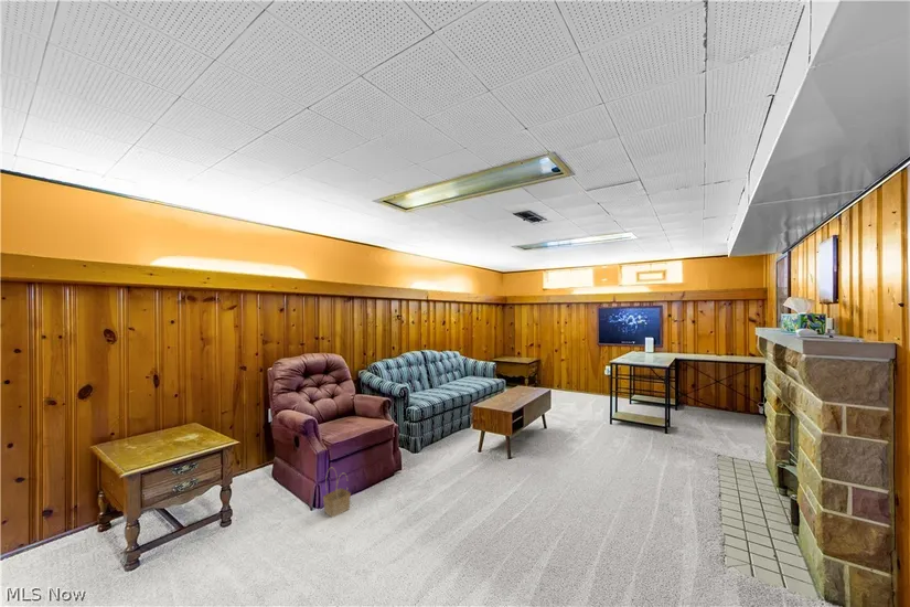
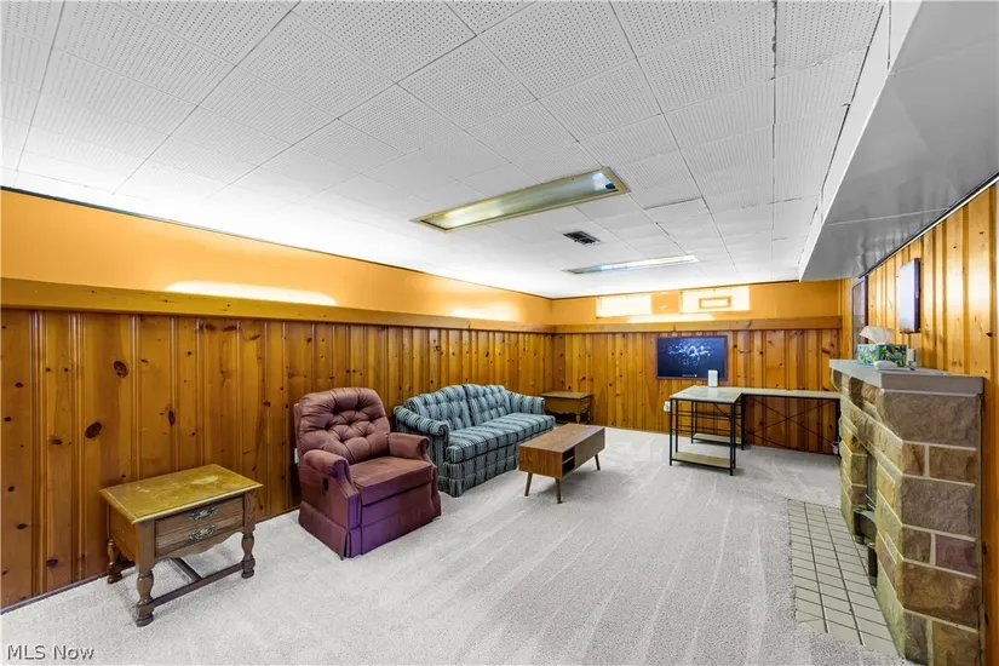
- basket (336, 490)
